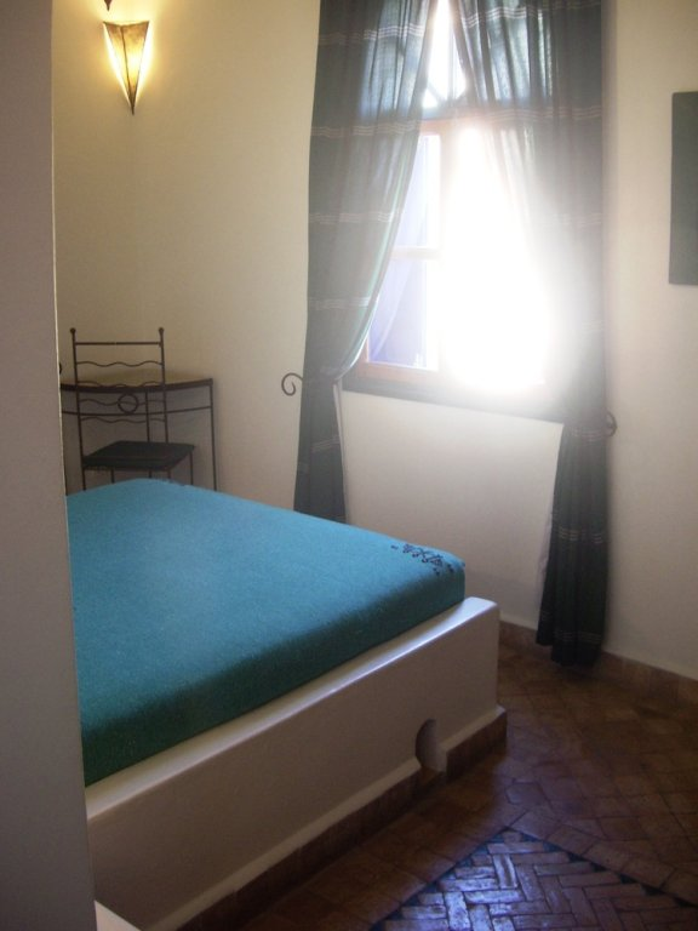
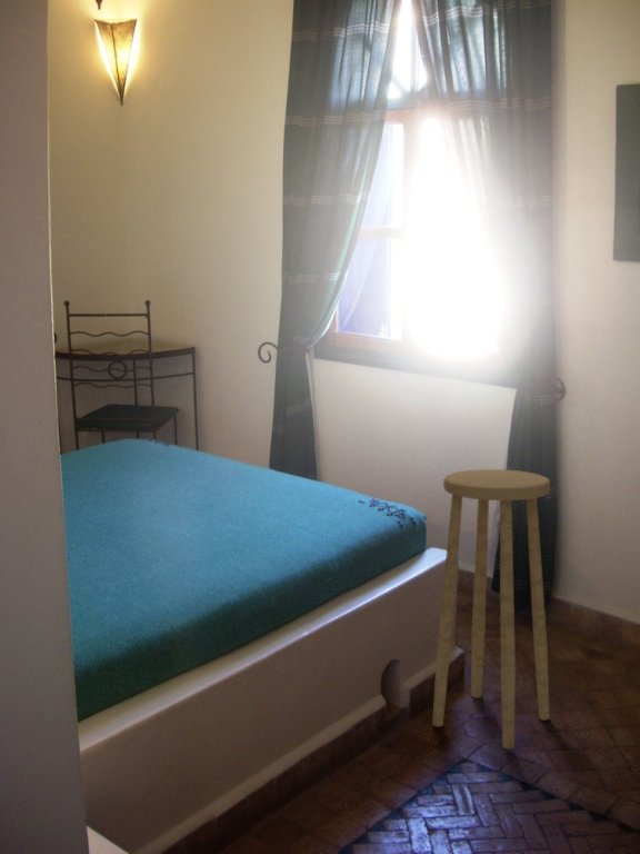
+ stool (500, 602)
